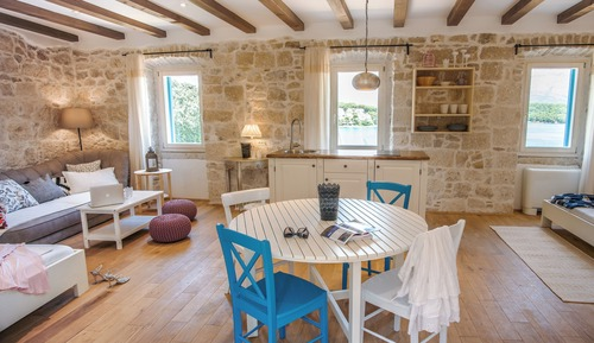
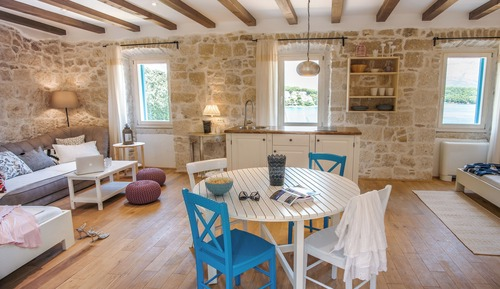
+ cereal bowl (219, 187)
